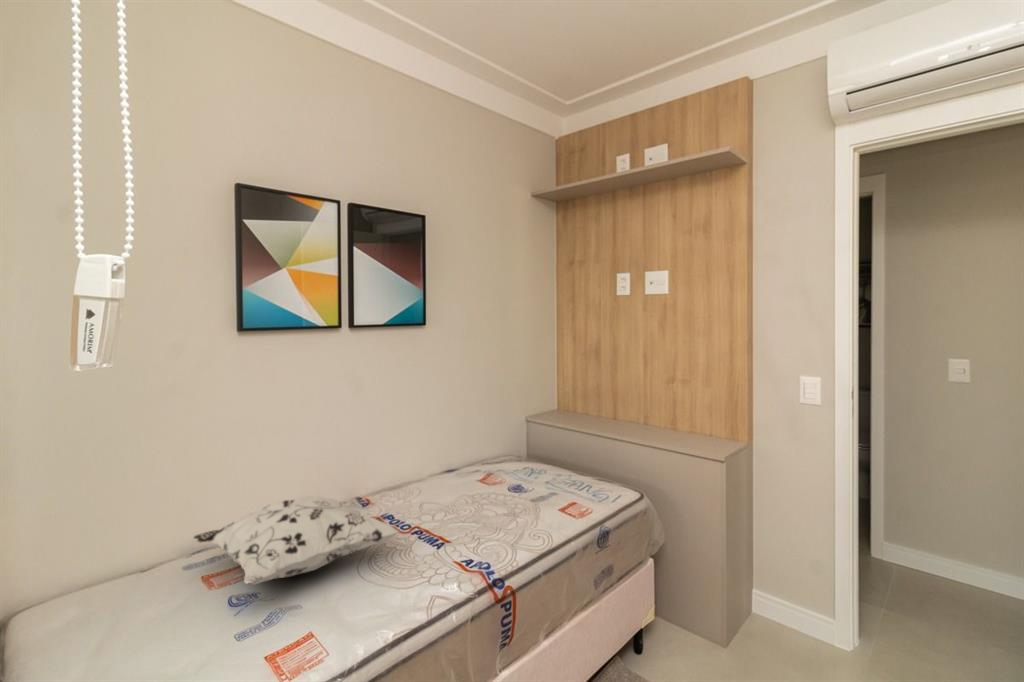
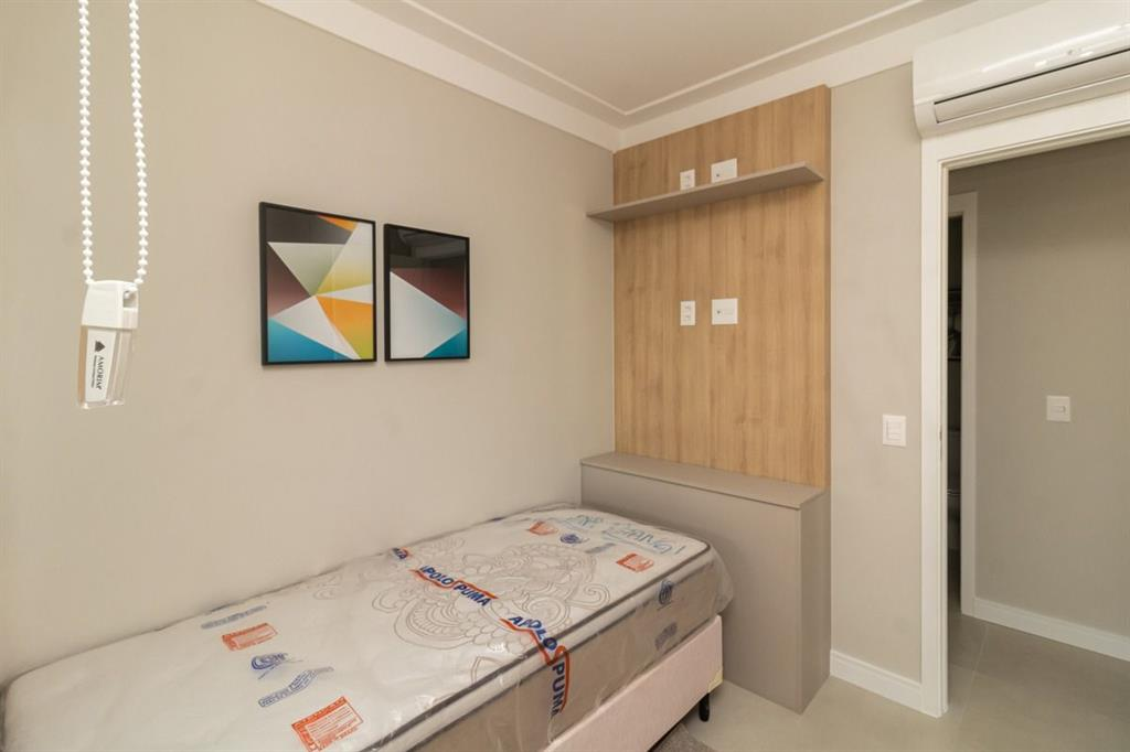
- decorative pillow (297, 534)
